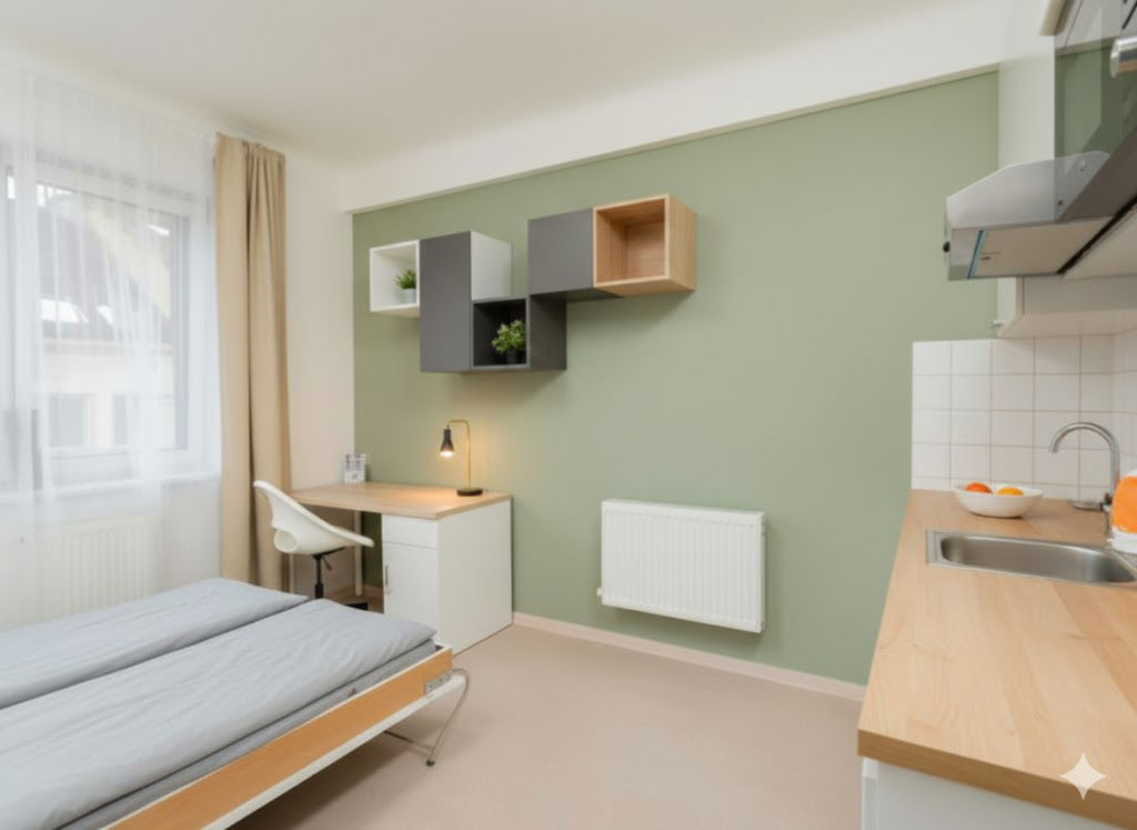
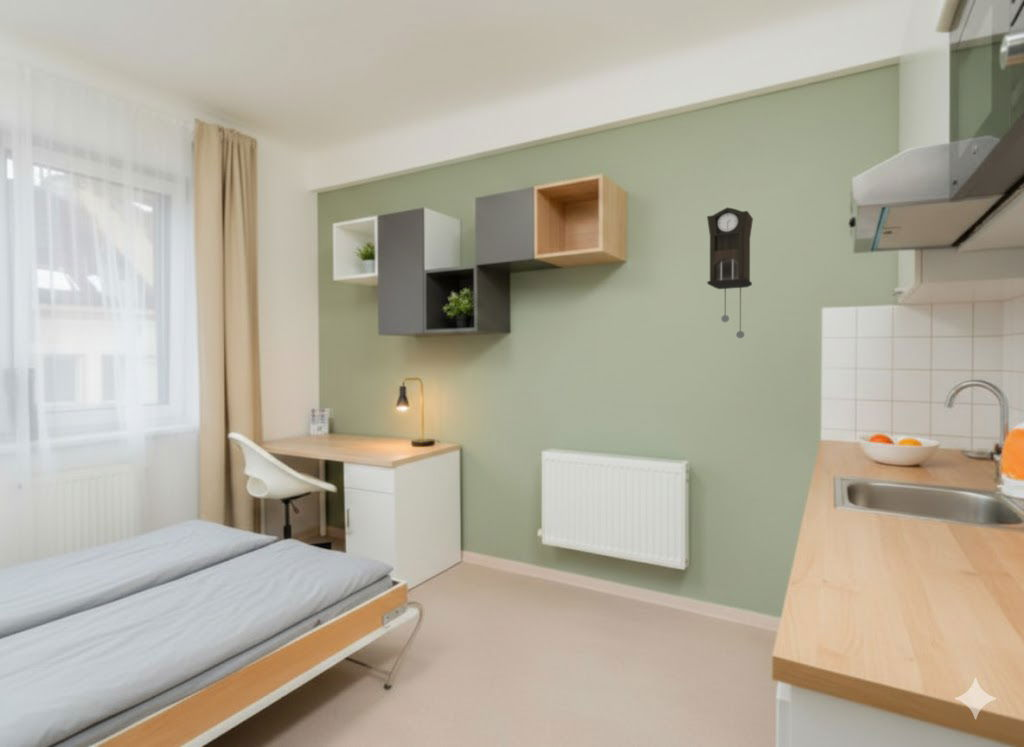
+ pendulum clock (730, 274)
